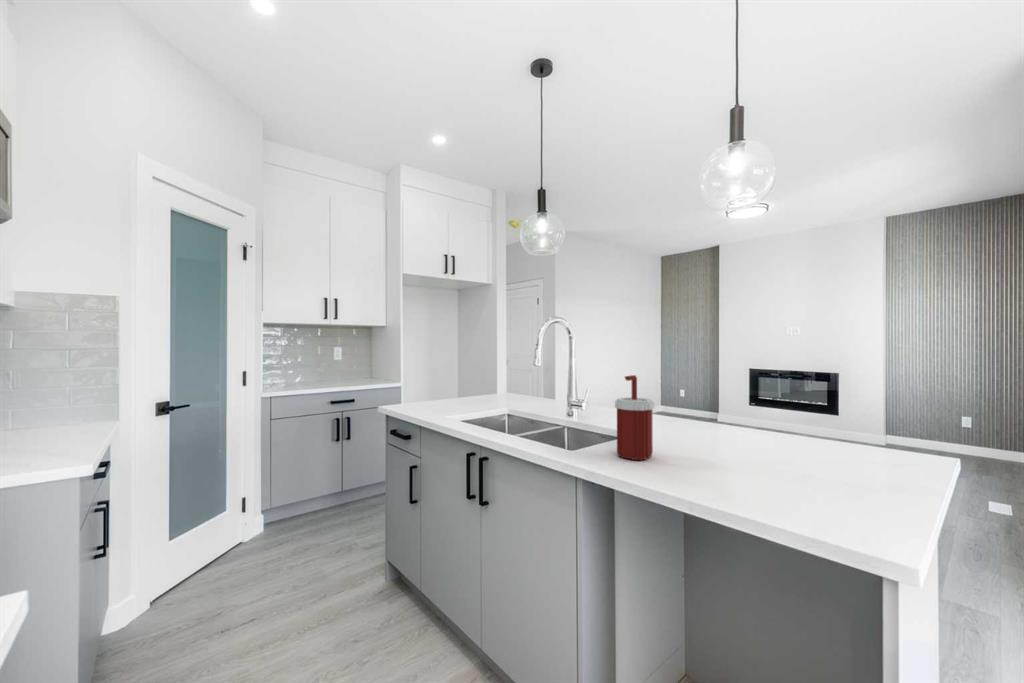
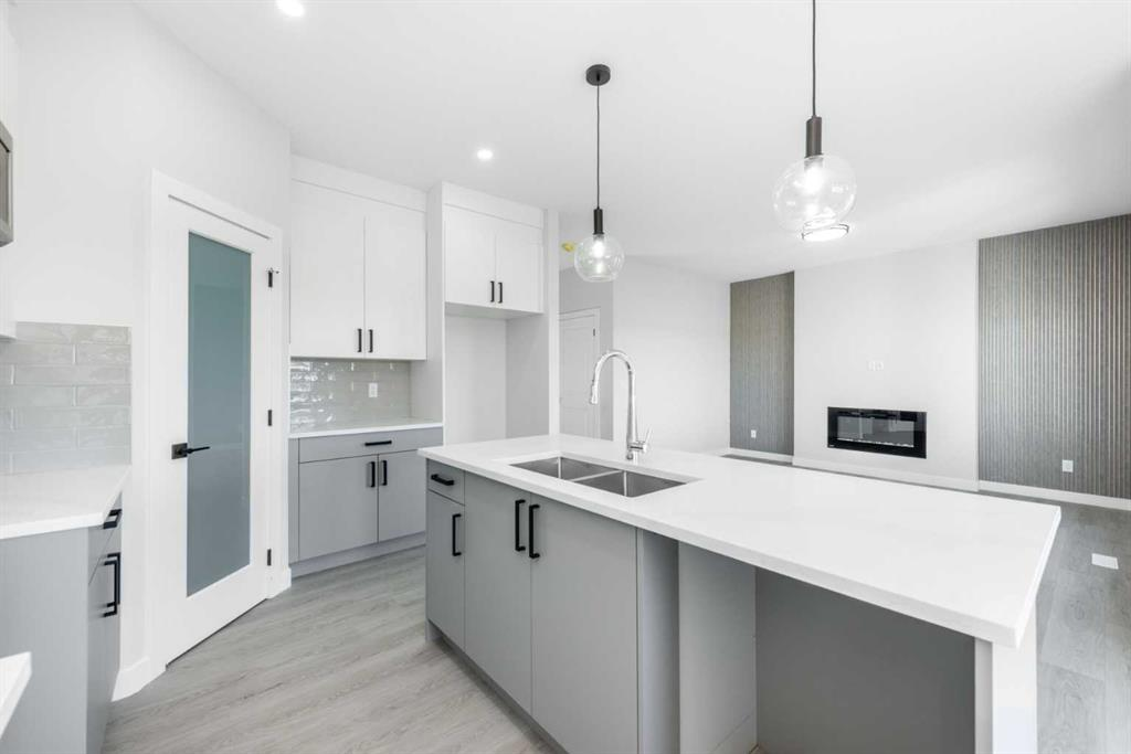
- soap dispenser (634, 415)
